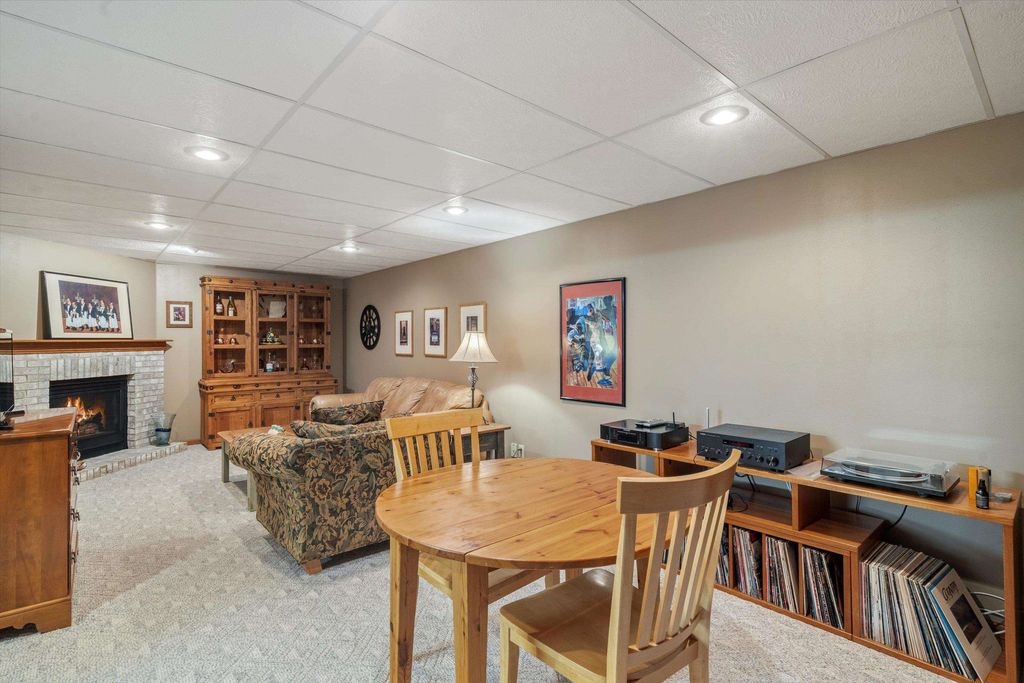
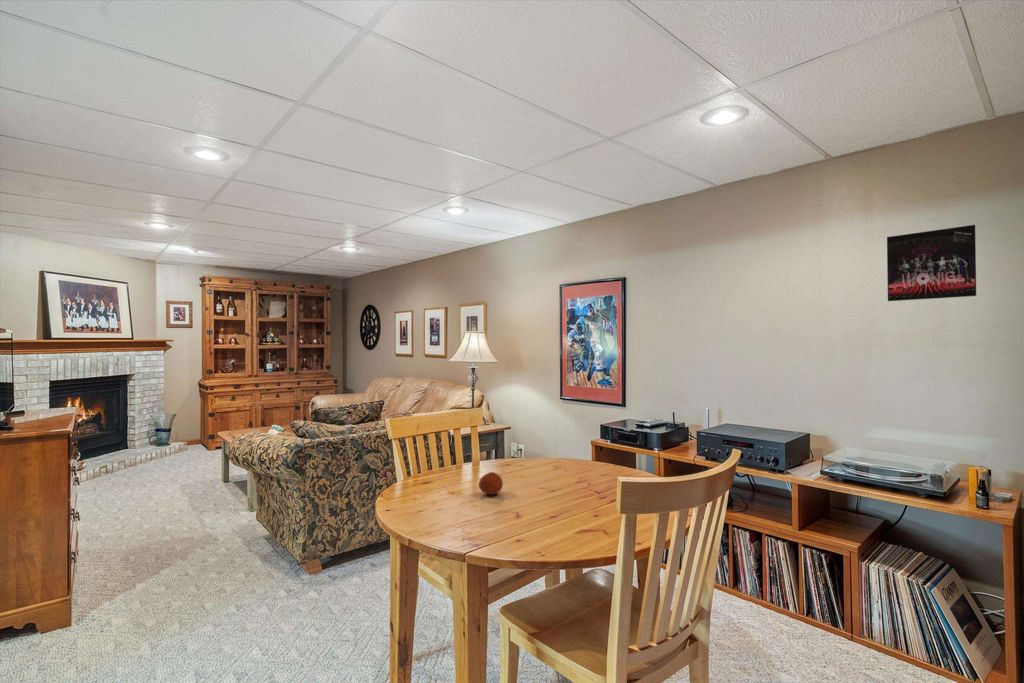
+ fruit (490, 482)
+ album cover (929, 264)
